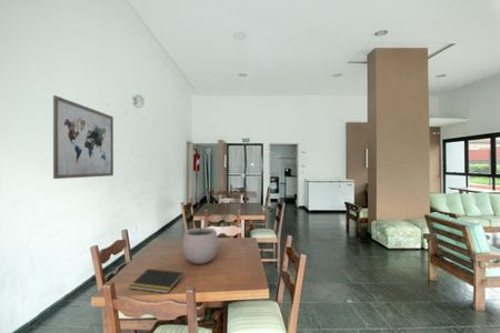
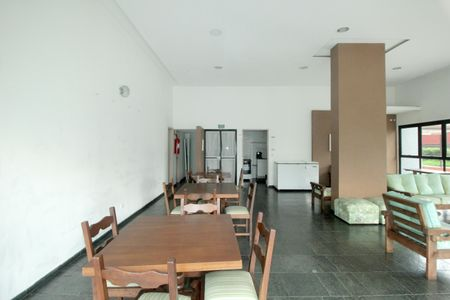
- plant pot (200, 240)
- notepad (157, 280)
- wall art (88, 142)
